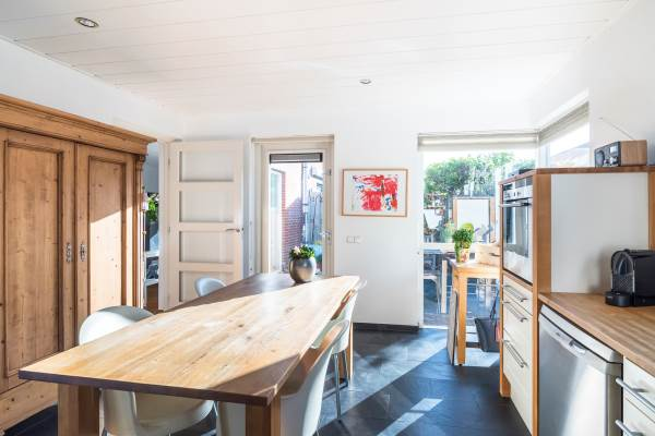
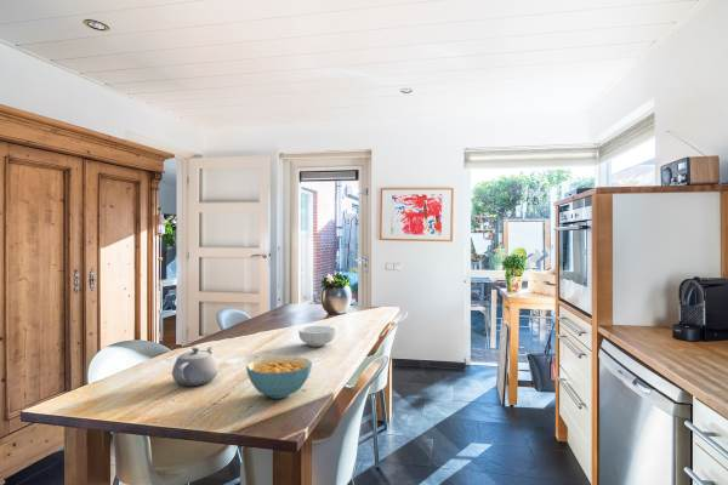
+ cereal bowl (279, 378)
+ cereal bowl (317, 336)
+ teapot (195, 364)
